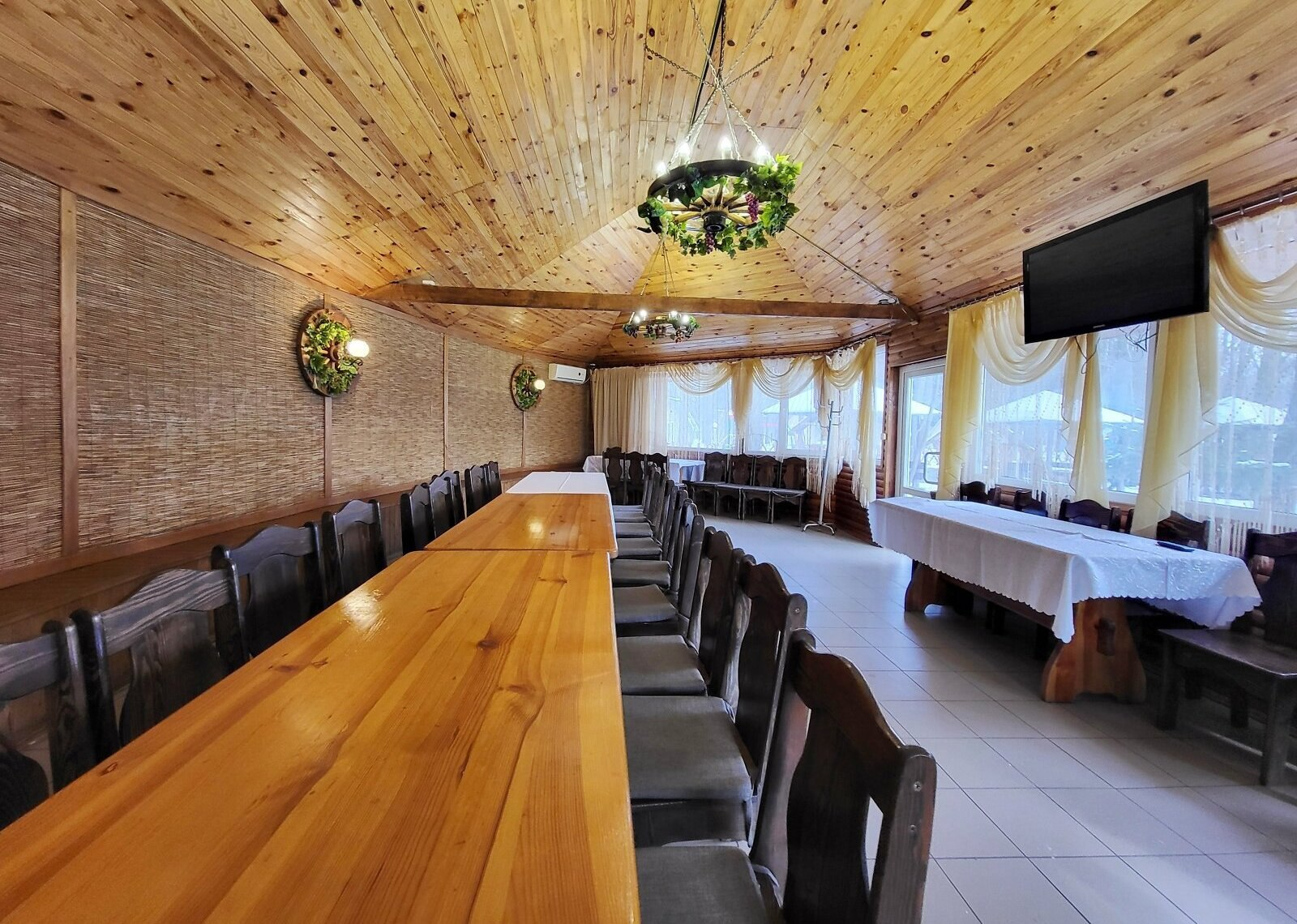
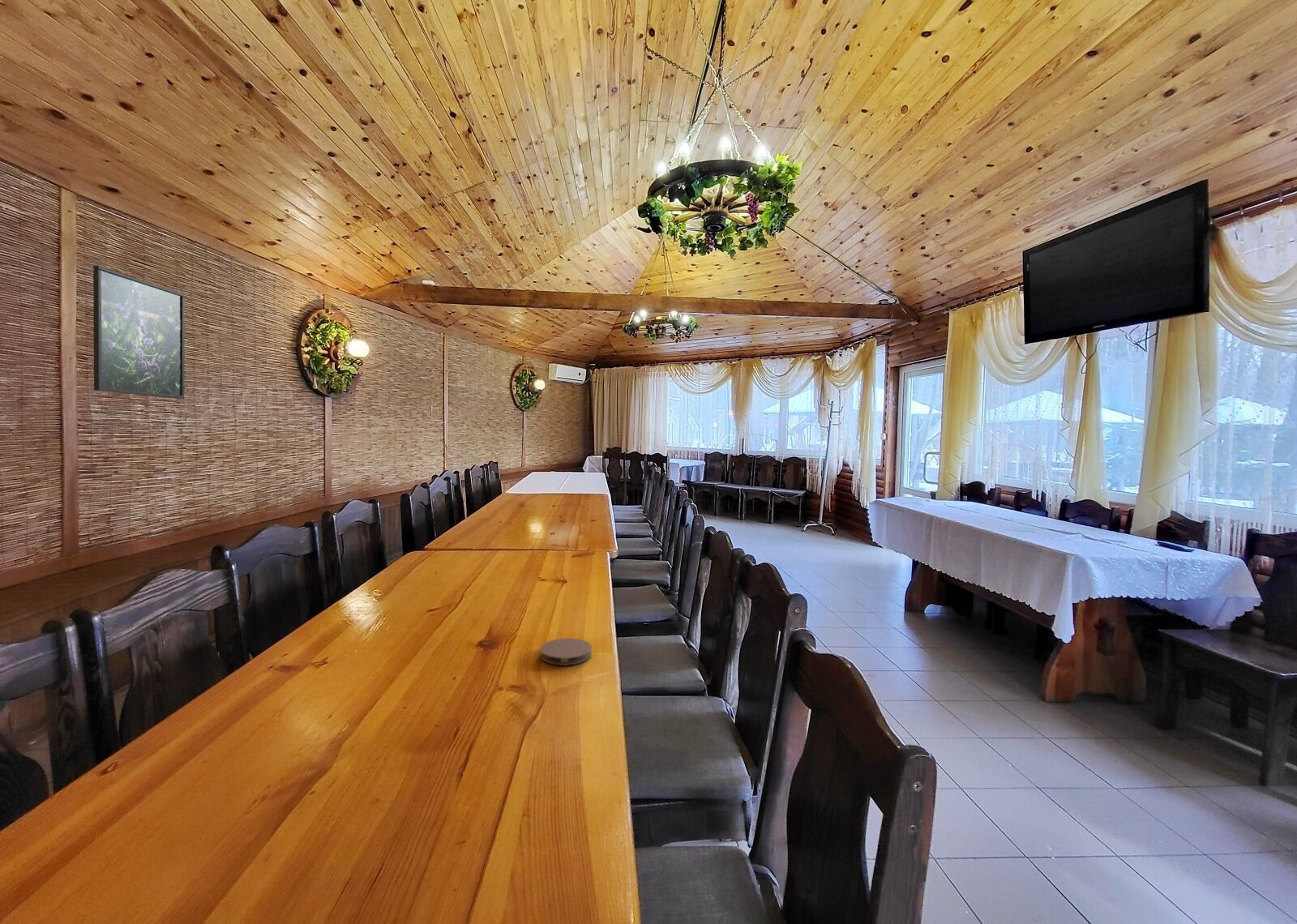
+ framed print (143, 338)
+ coaster (566, 651)
